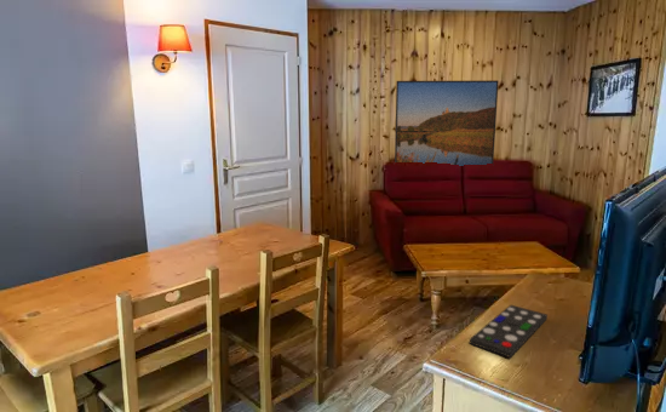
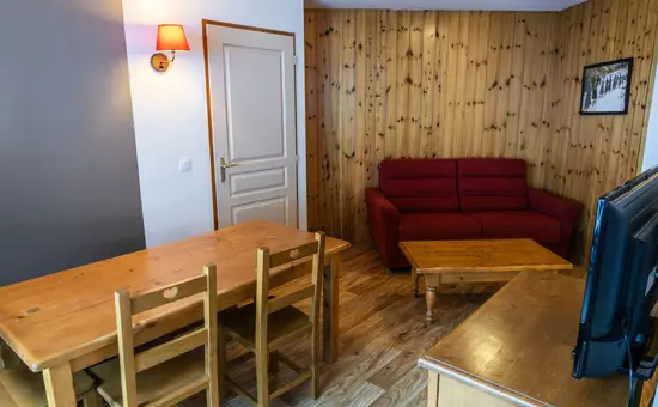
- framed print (444, 132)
- remote control (510, 327)
